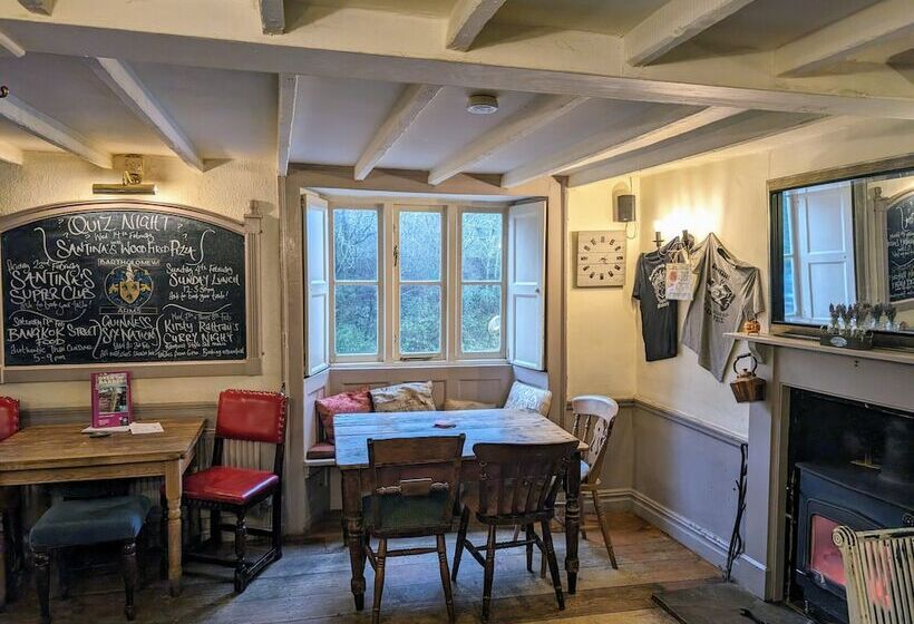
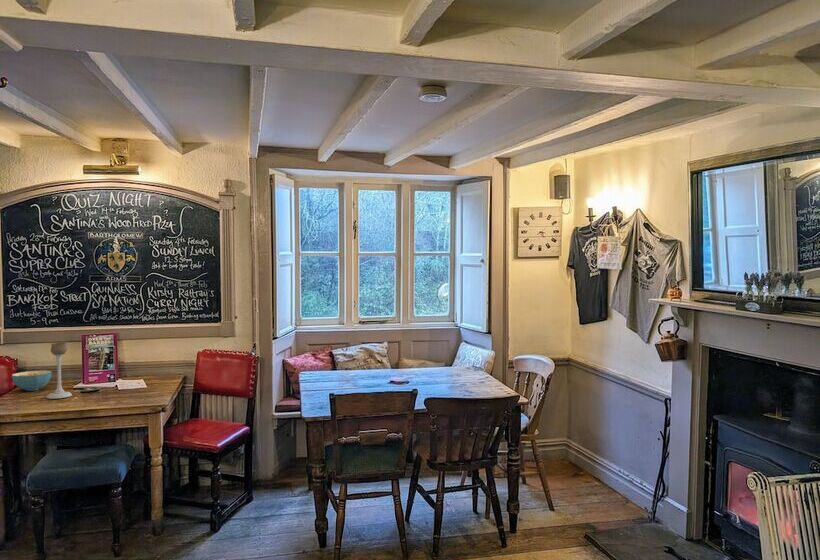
+ candle holder (59, 369)
+ cereal bowl (32, 381)
